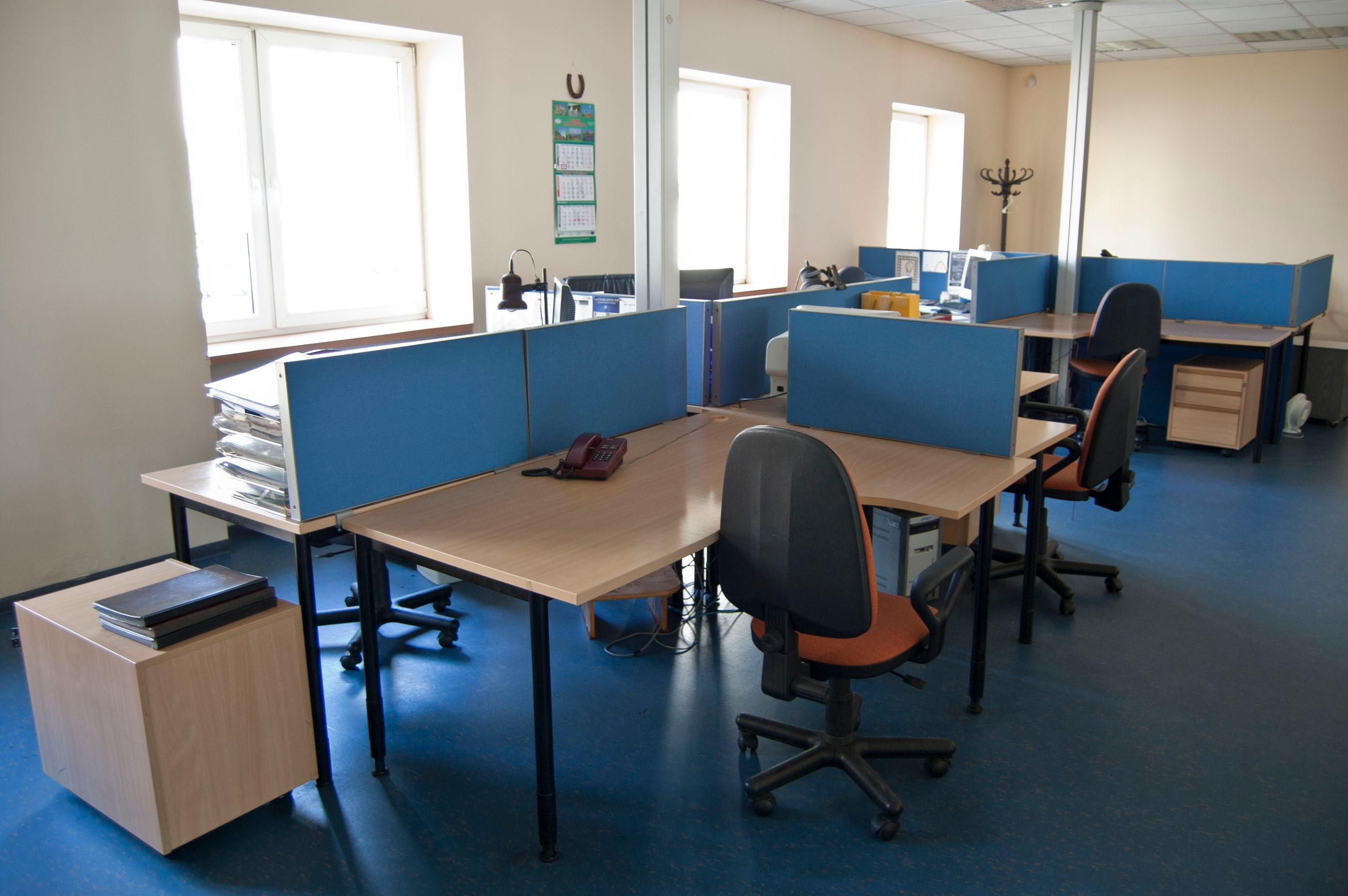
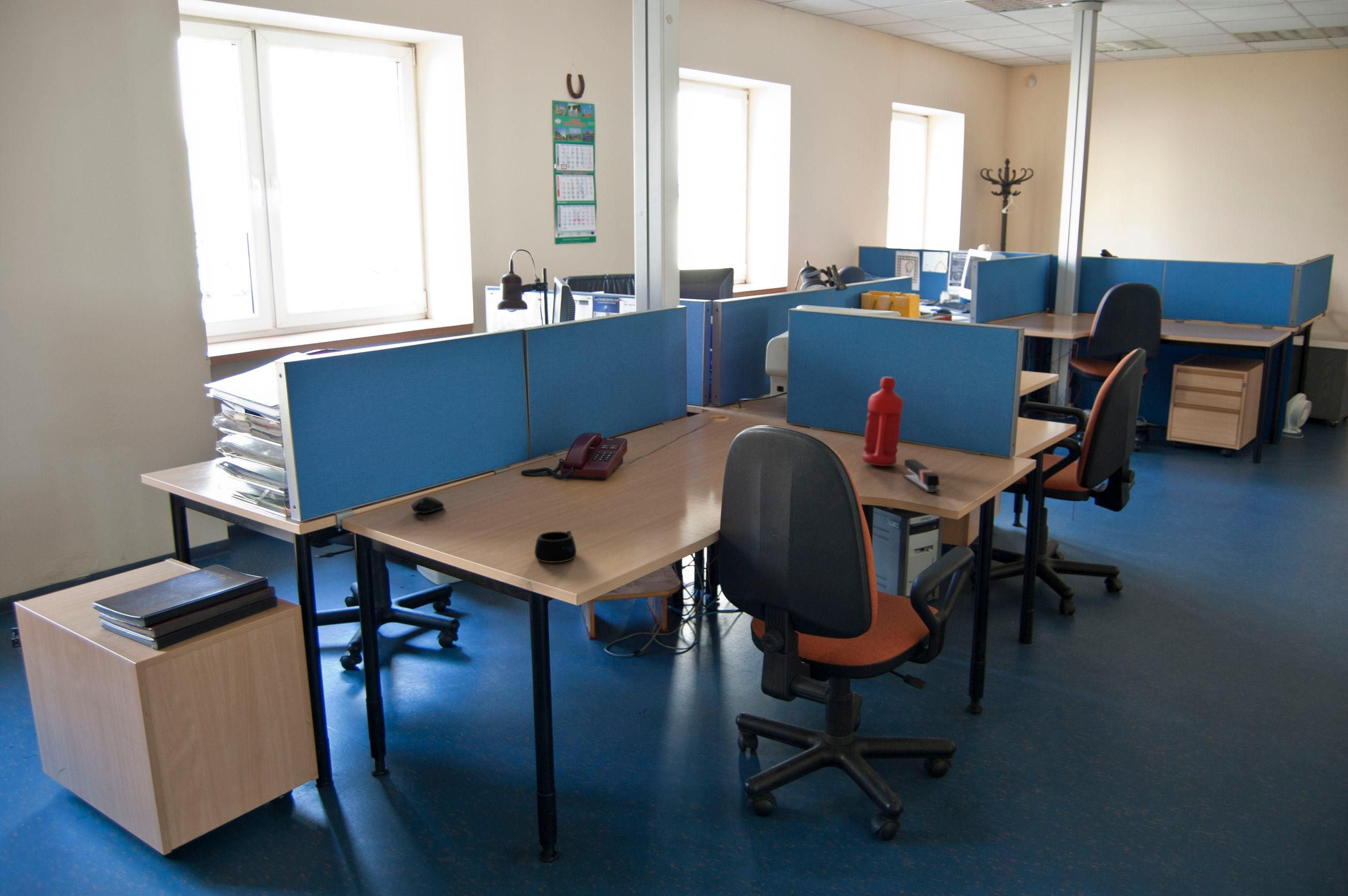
+ water bottle (883, 421)
+ stapler (921, 475)
+ mug (557, 545)
+ computer mouse (426, 506)
